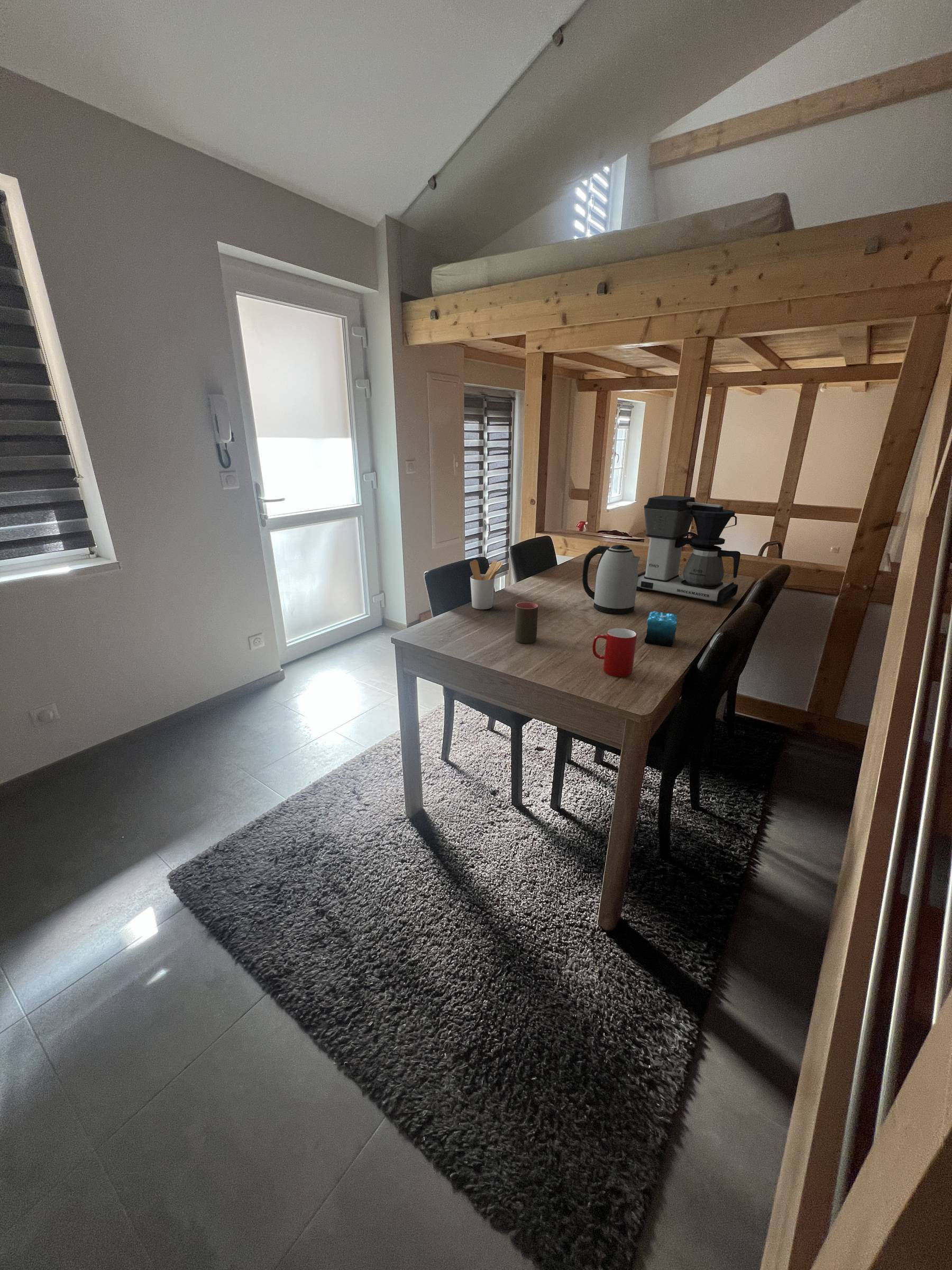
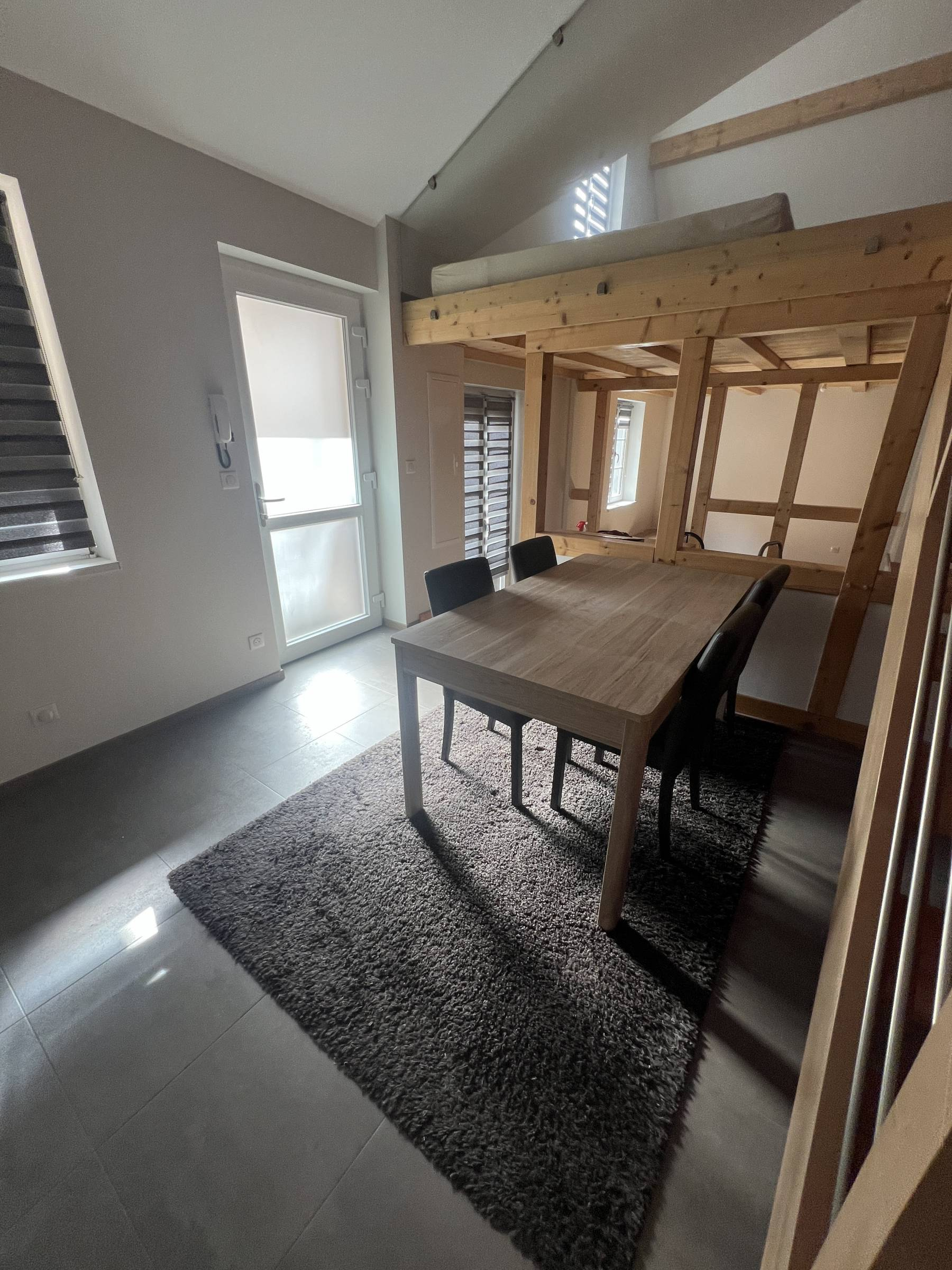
- cup (614, 650)
- candle (662, 623)
- cup (526, 622)
- utensil holder (487, 583)
- coffee maker (691, 546)
- kettle (609, 576)
